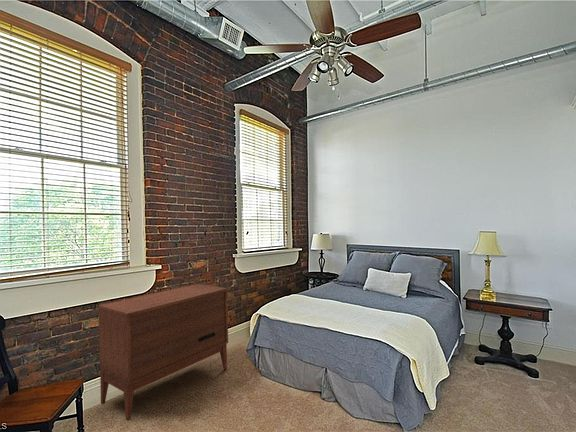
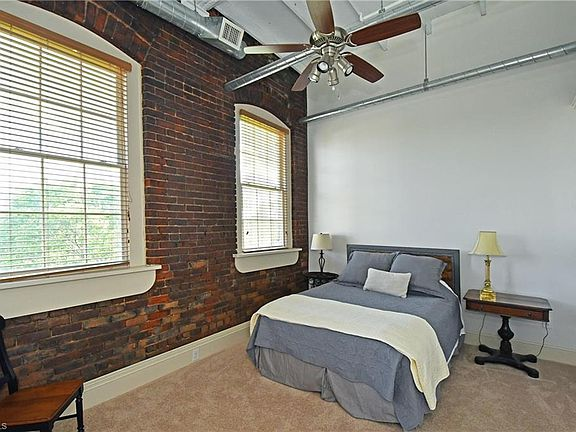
- dresser (169, 340)
